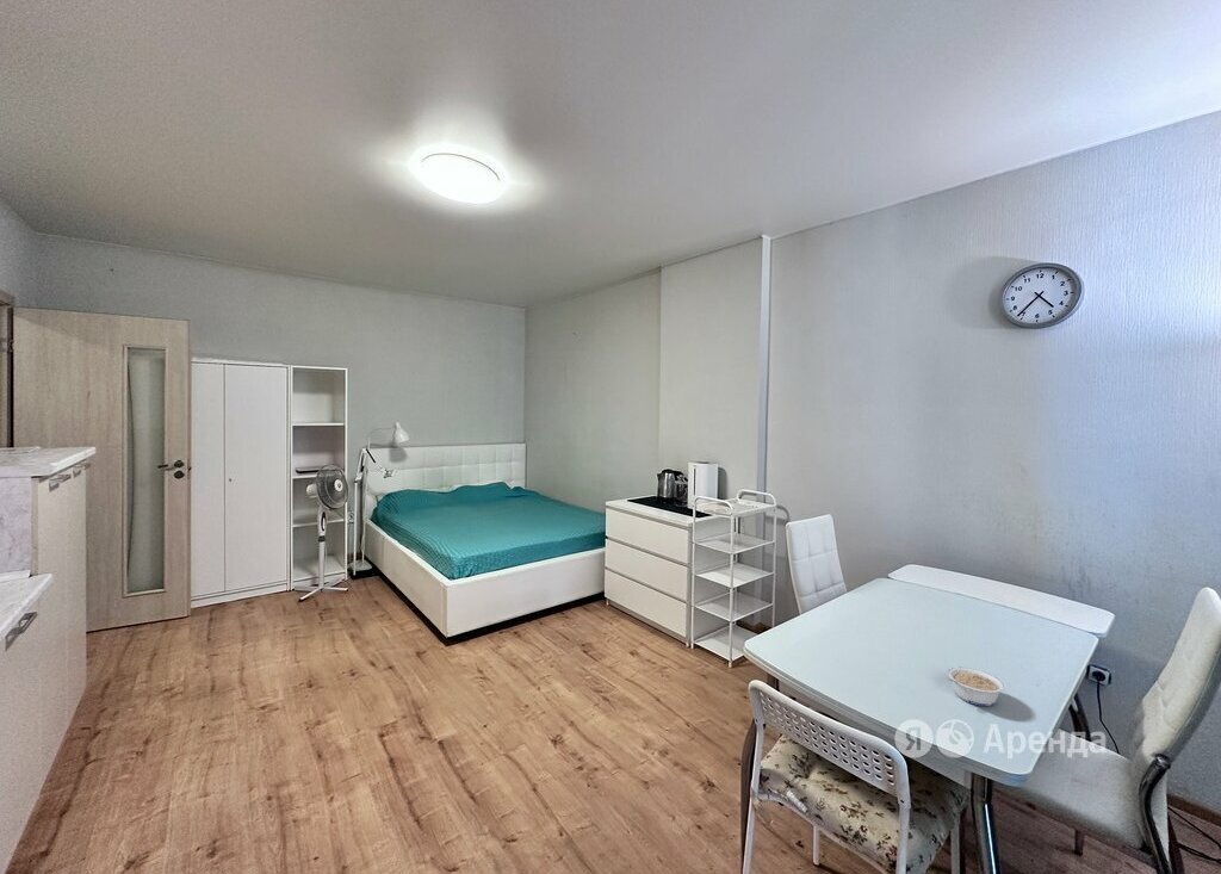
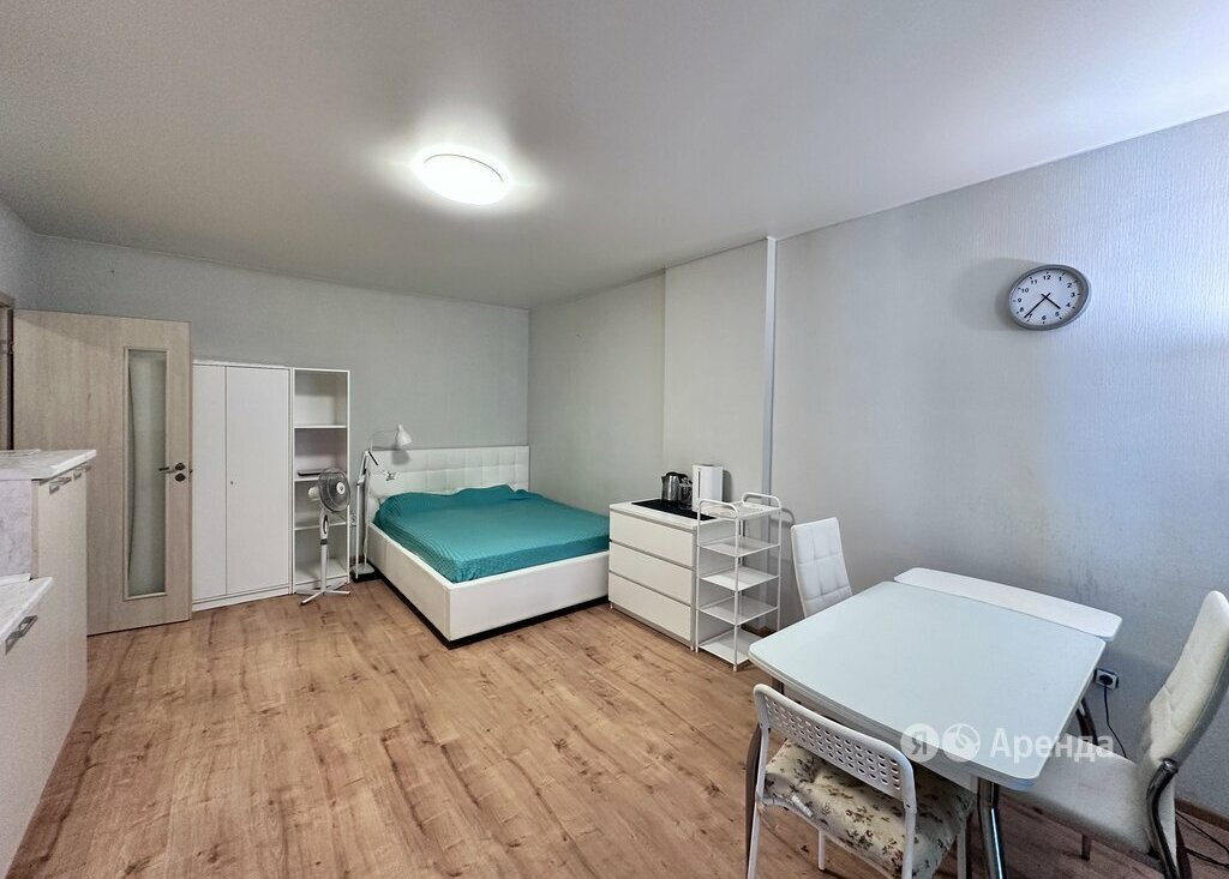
- legume (974, 686)
